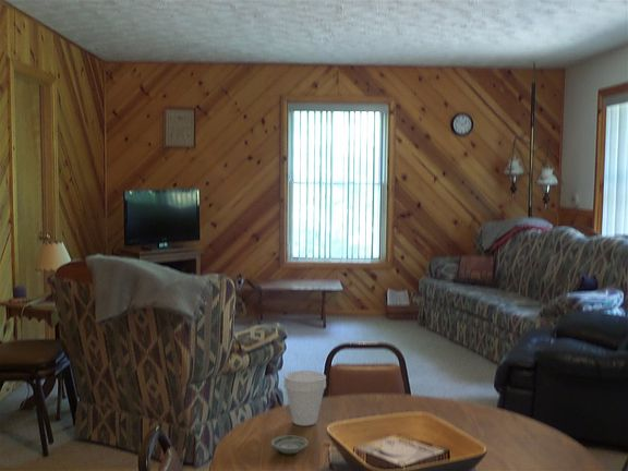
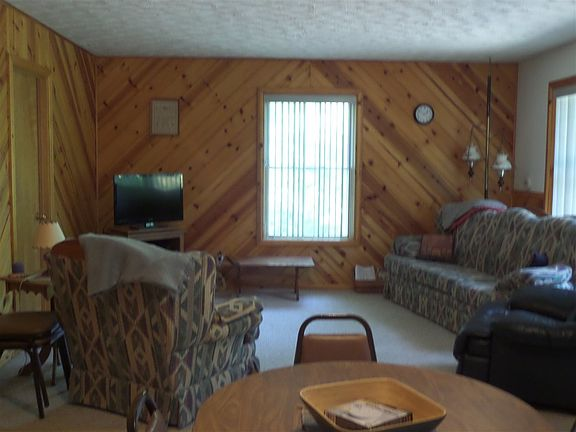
- saucer (289, 446)
- cup (304, 398)
